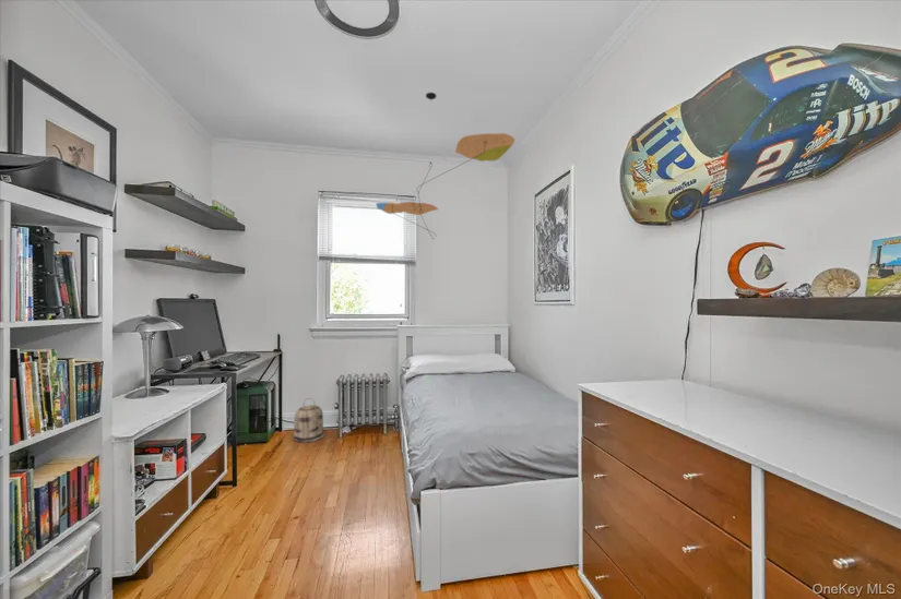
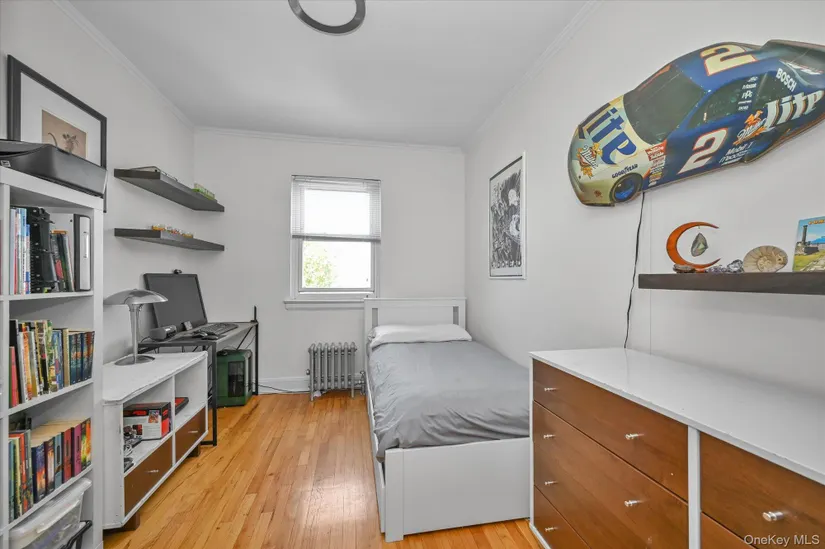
- ceiling mobile (442, 173)
- basket (308, 417)
